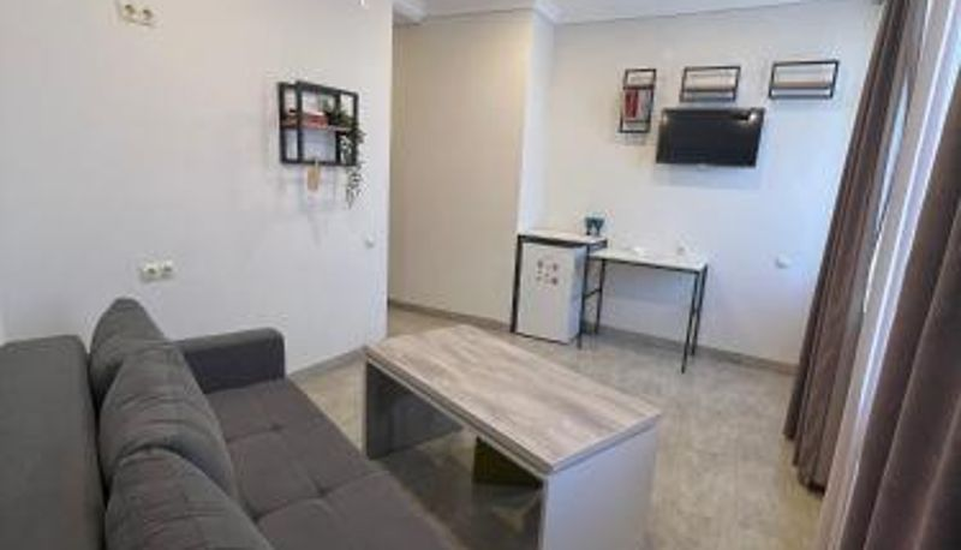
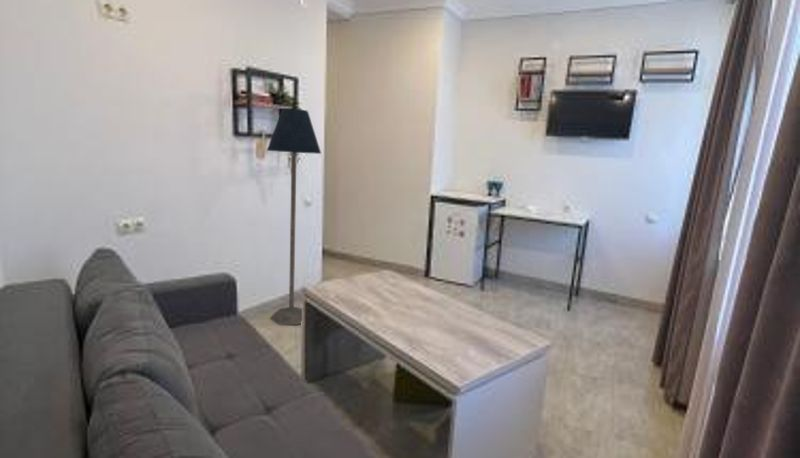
+ floor lamp (292, 217)
